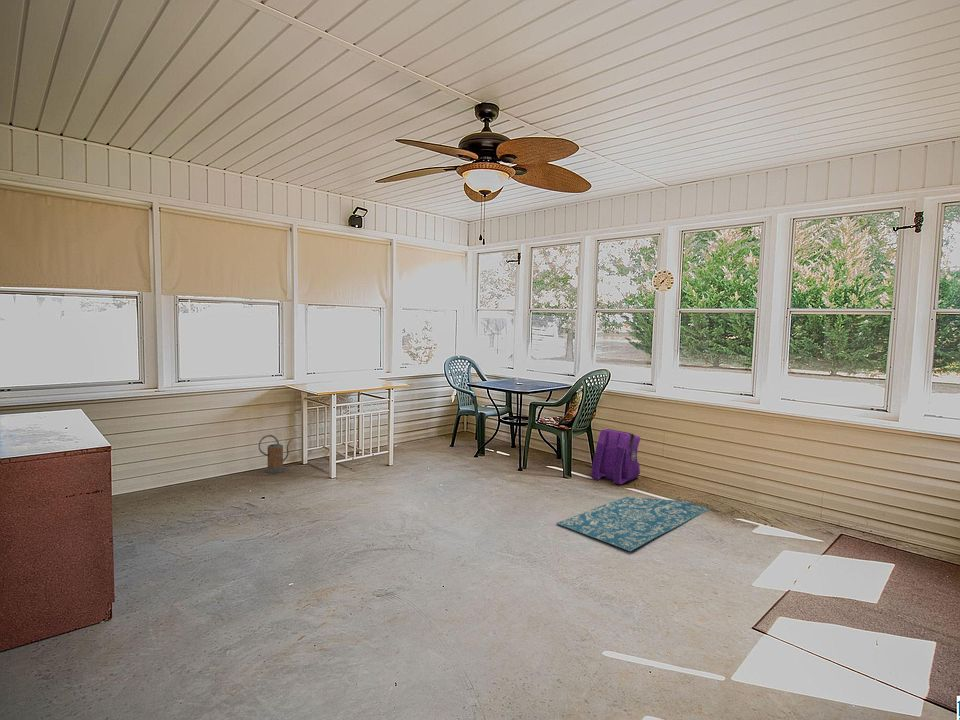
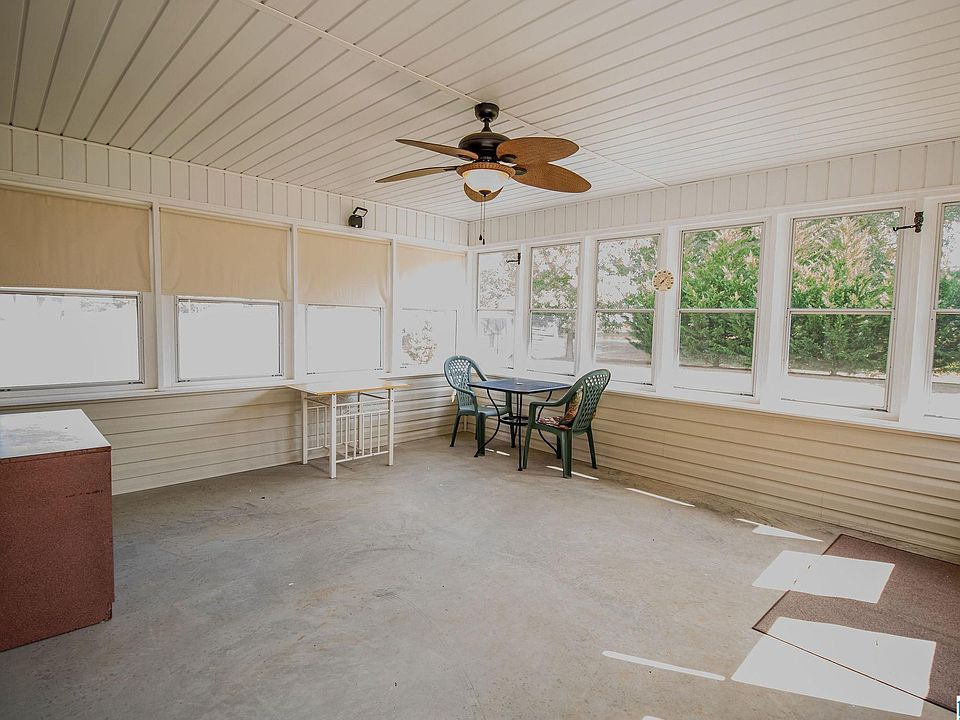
- watering can (275, 452)
- backpack (618, 454)
- rug (637, 515)
